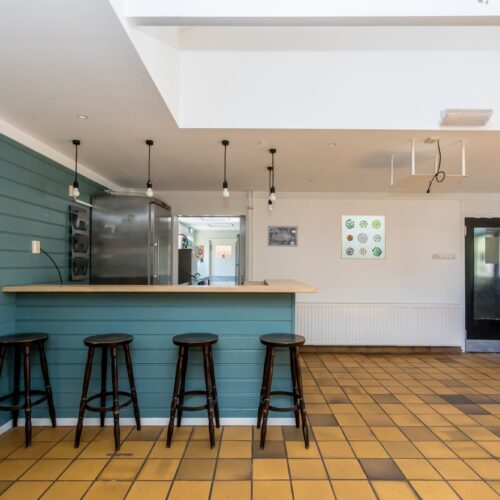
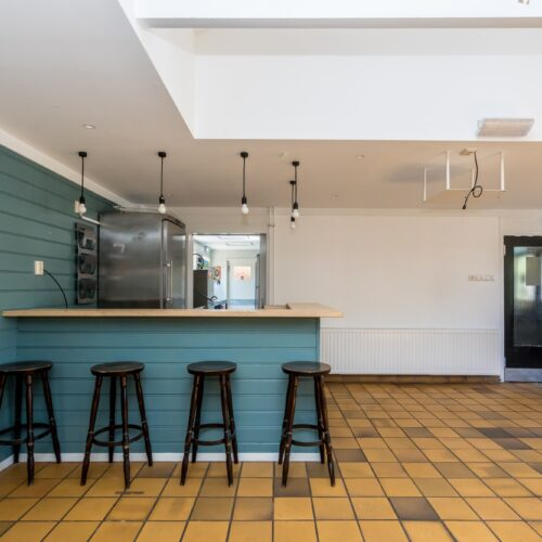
- wall art (363, 237)
- wall art (282, 236)
